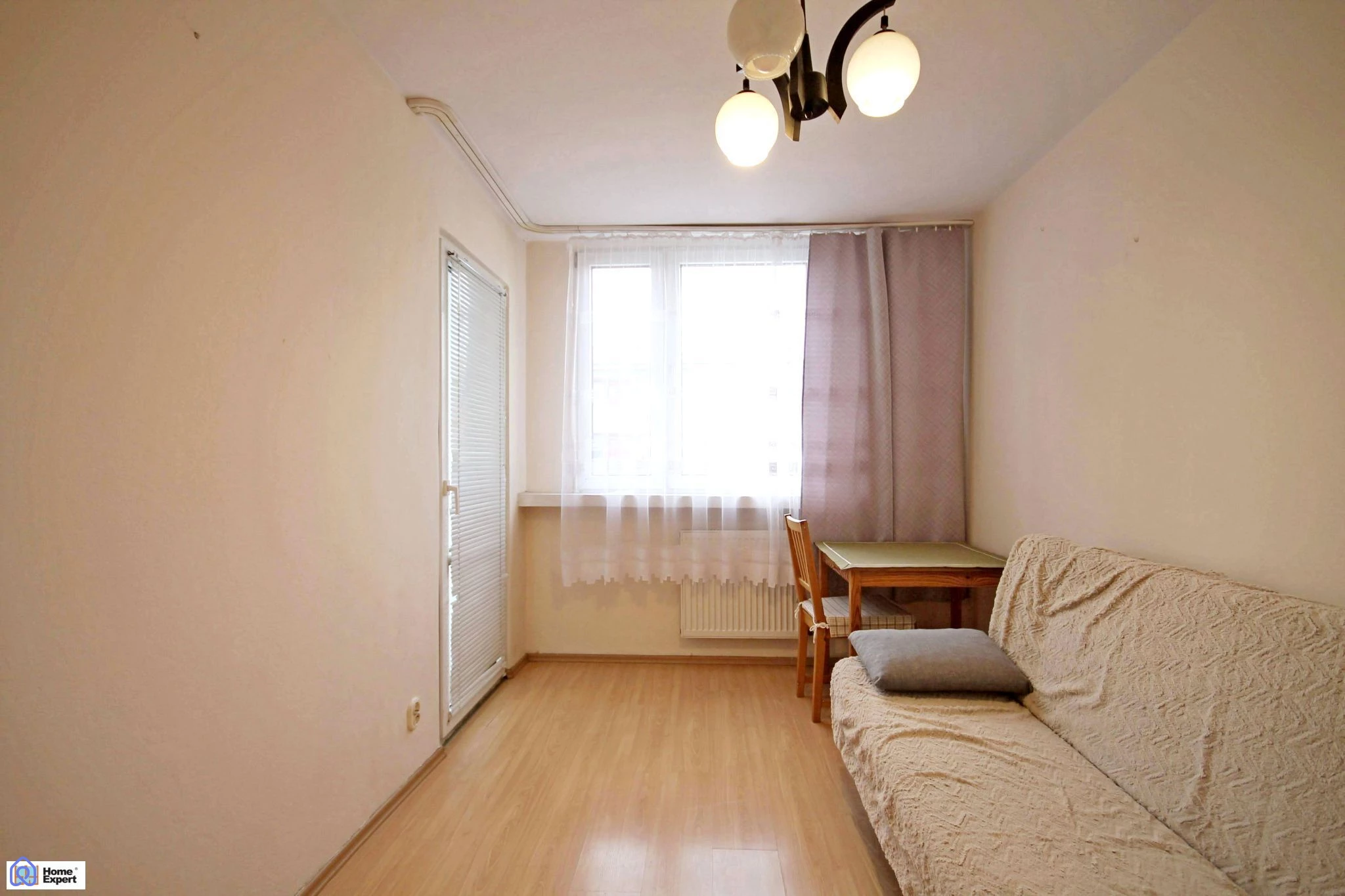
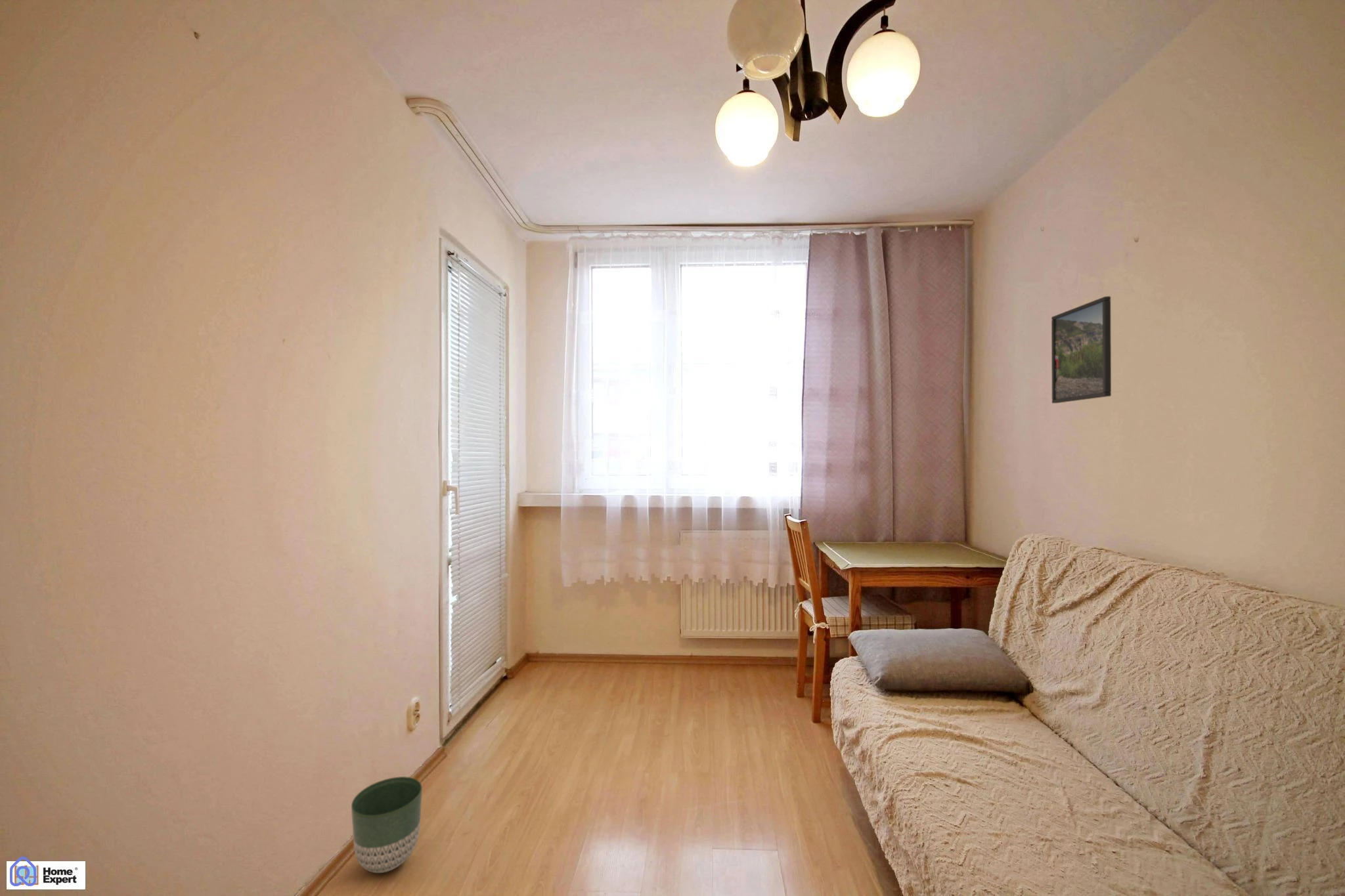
+ planter (387, 830)
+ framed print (1079, 353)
